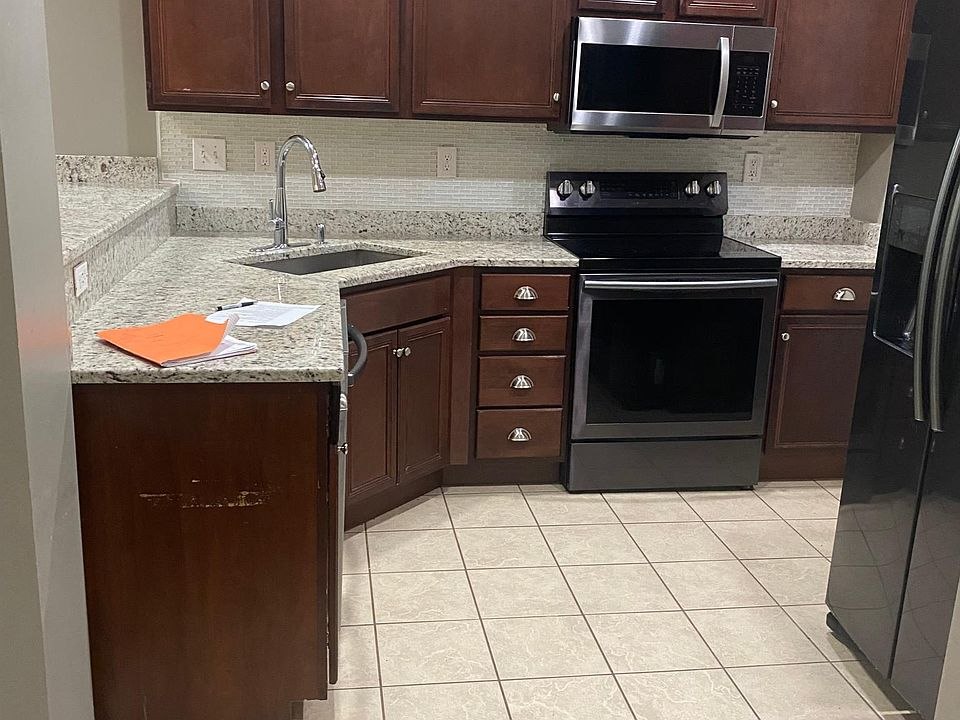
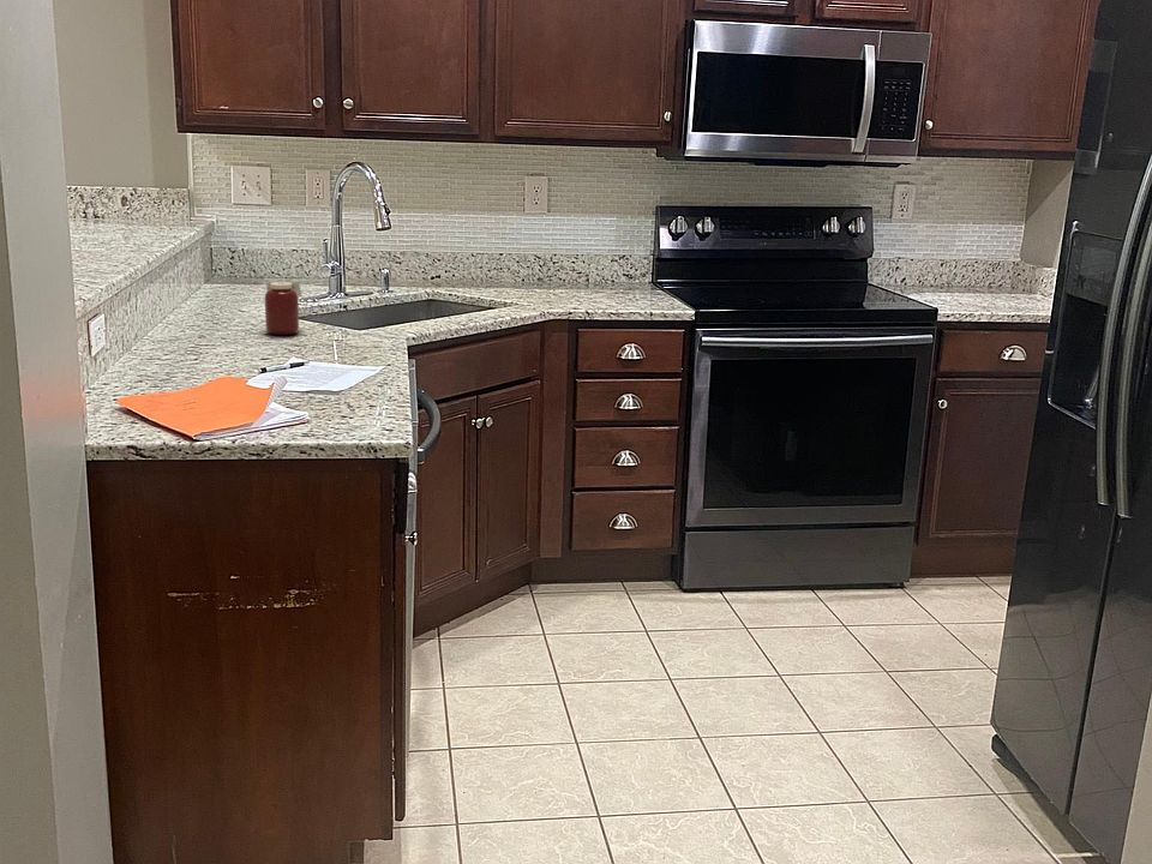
+ jar (282, 306)
